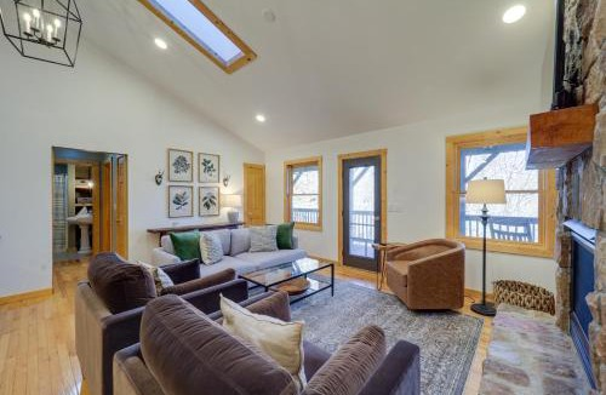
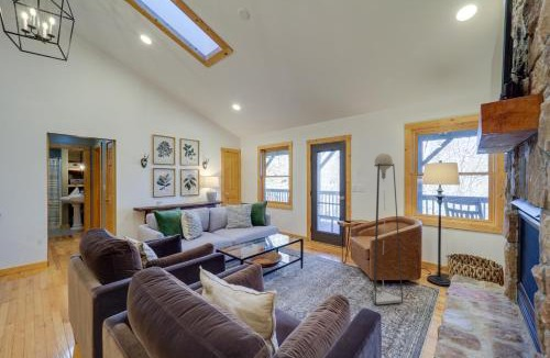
+ floor lamp (376, 224)
